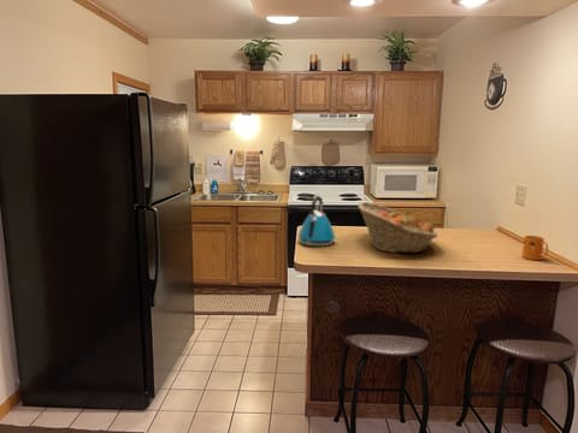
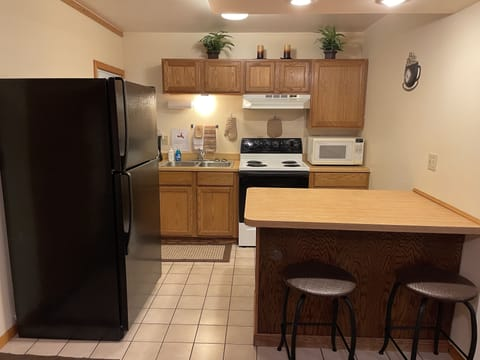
- mug (536, 248)
- kettle (317, 219)
- fruit basket (395, 225)
